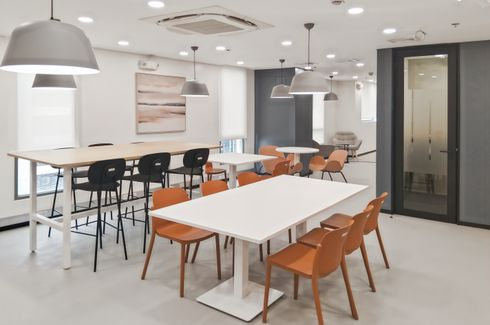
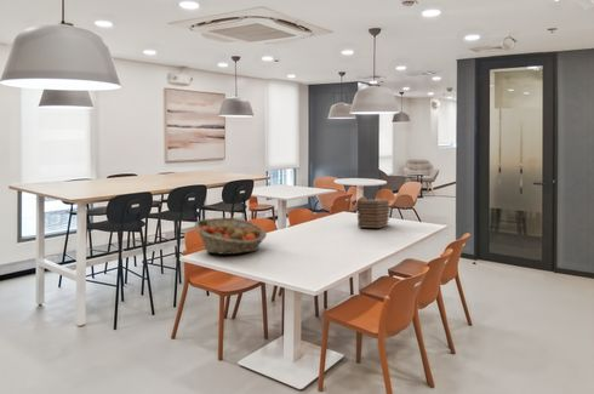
+ fruit basket (230, 234)
+ book stack (373, 213)
